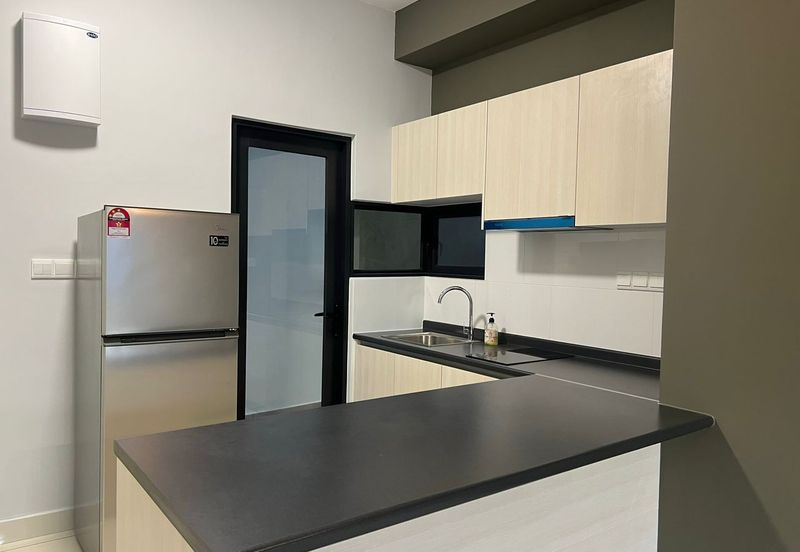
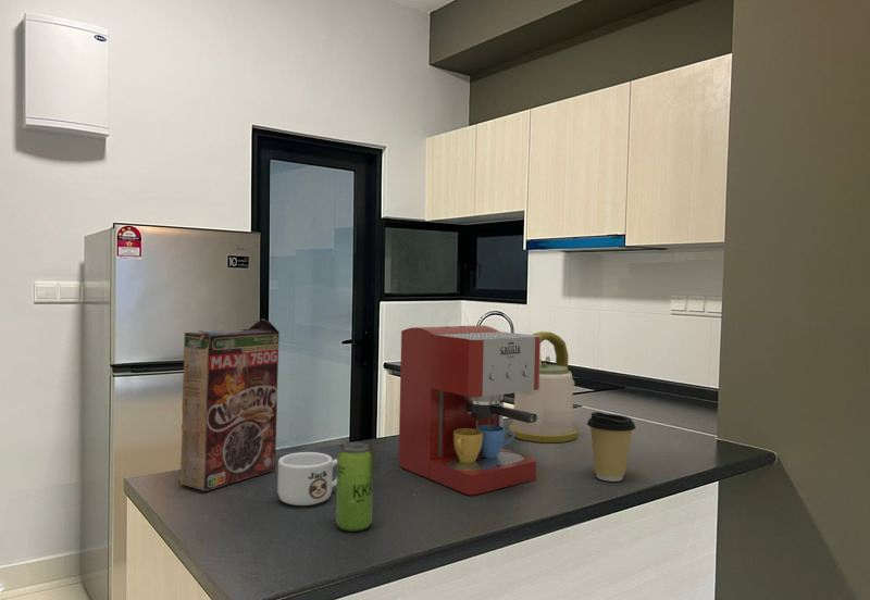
+ beverage can (355, 486)
+ cereal box (231, 398)
+ kettle (547, 382)
+ coffee cup (610, 446)
+ mug (312, 476)
+ coffee maker (468, 400)
